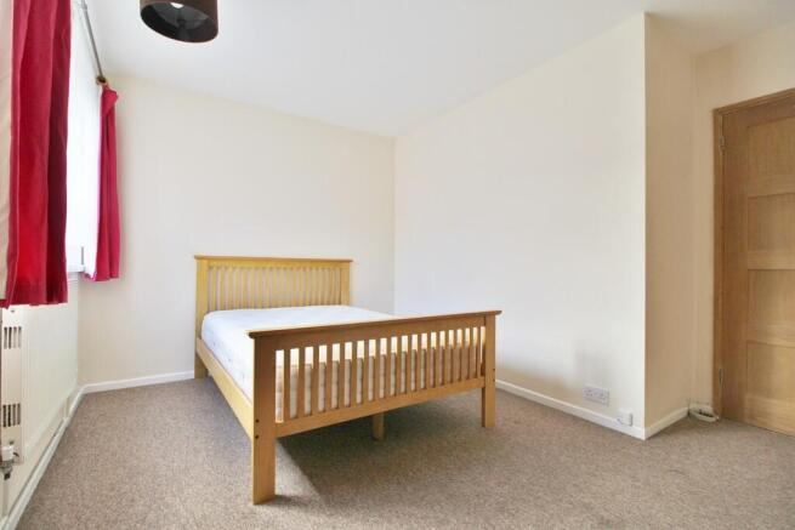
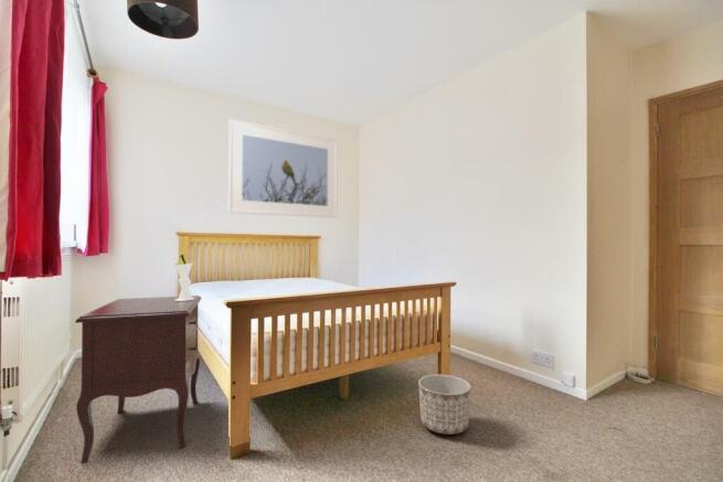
+ vase (184, 276)
+ planter (444, 405)
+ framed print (287, 172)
+ nightstand (149, 365)
